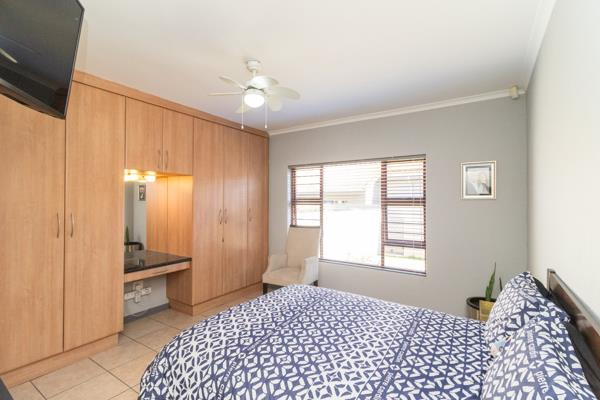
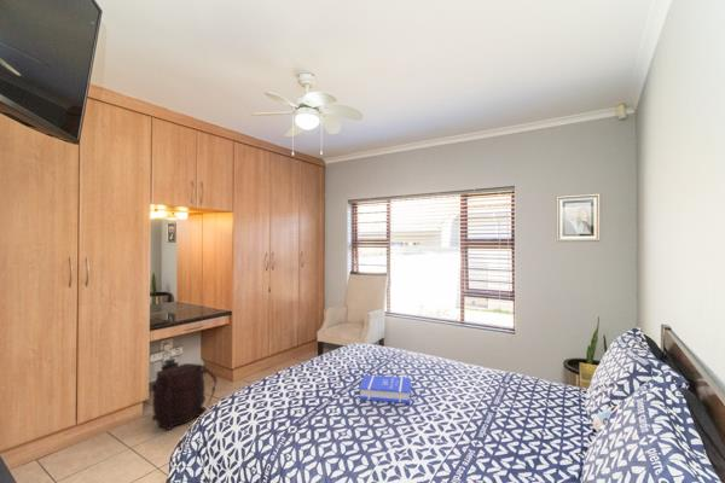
+ book (385, 388)
+ backpack (179, 390)
